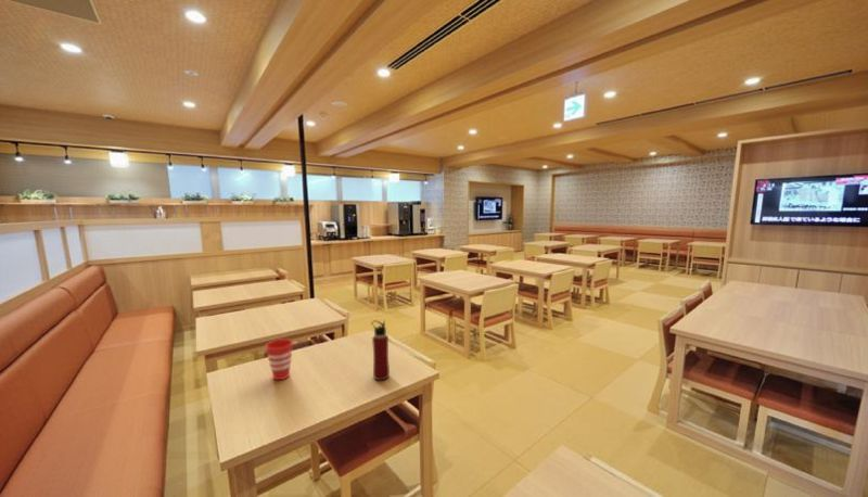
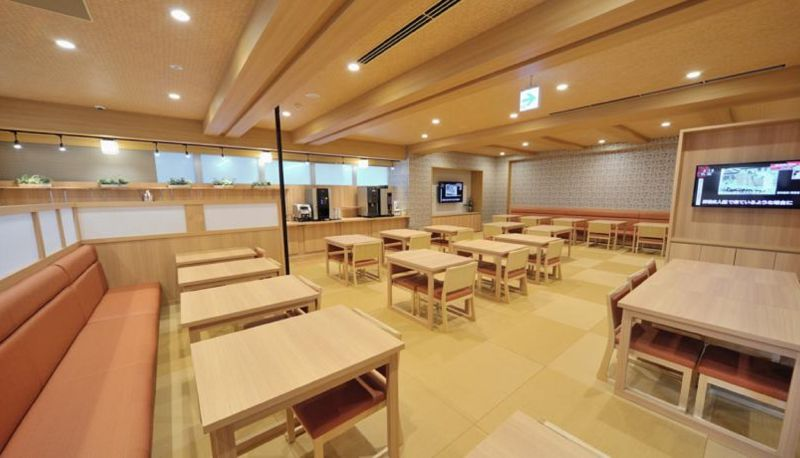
- cup (280, 359)
- water bottle (380, 348)
